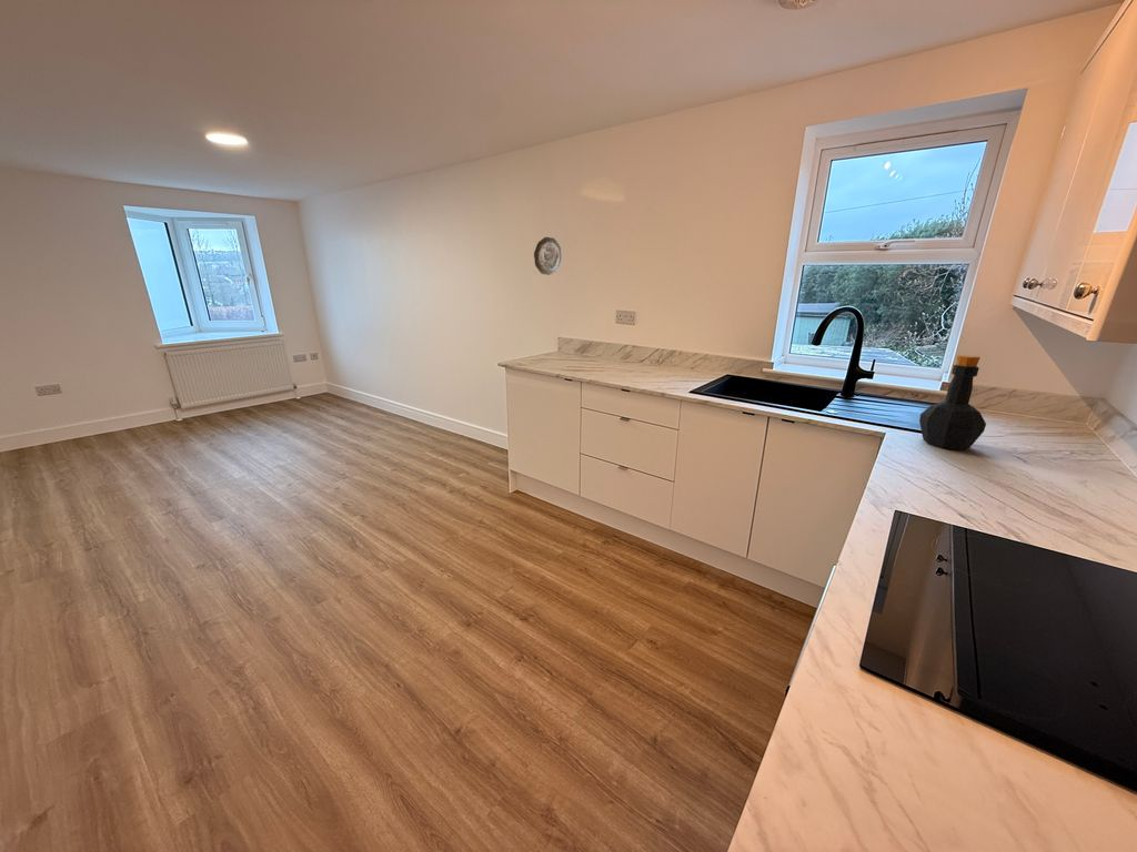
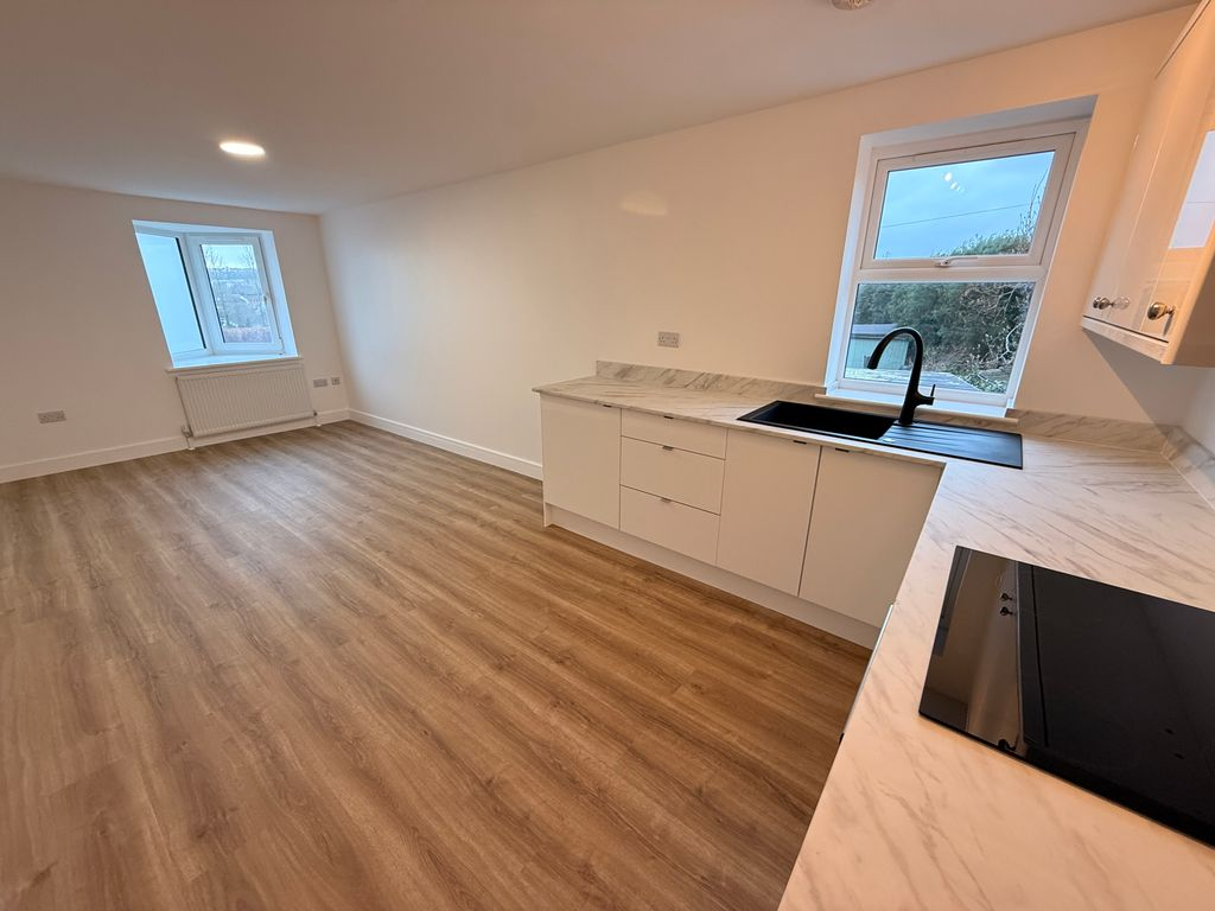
- bottle (956, 400)
- decorative plate (547, 256)
